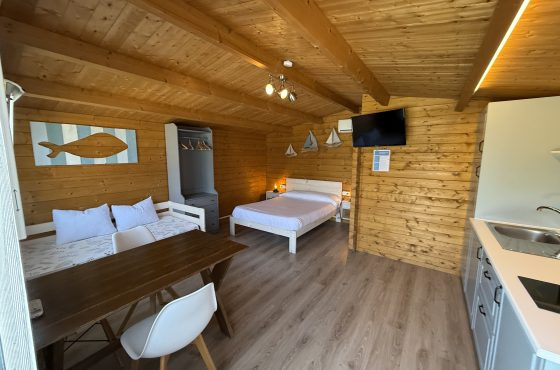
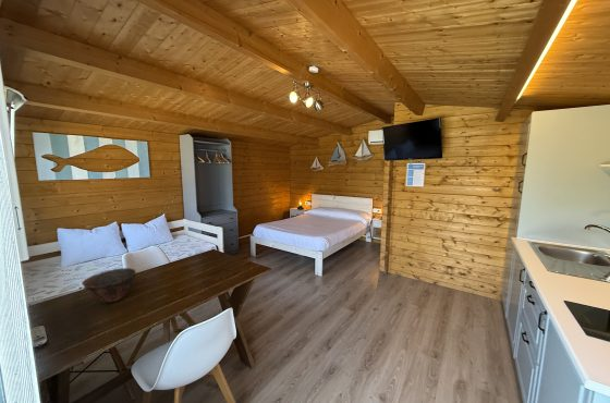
+ bowl (111, 288)
